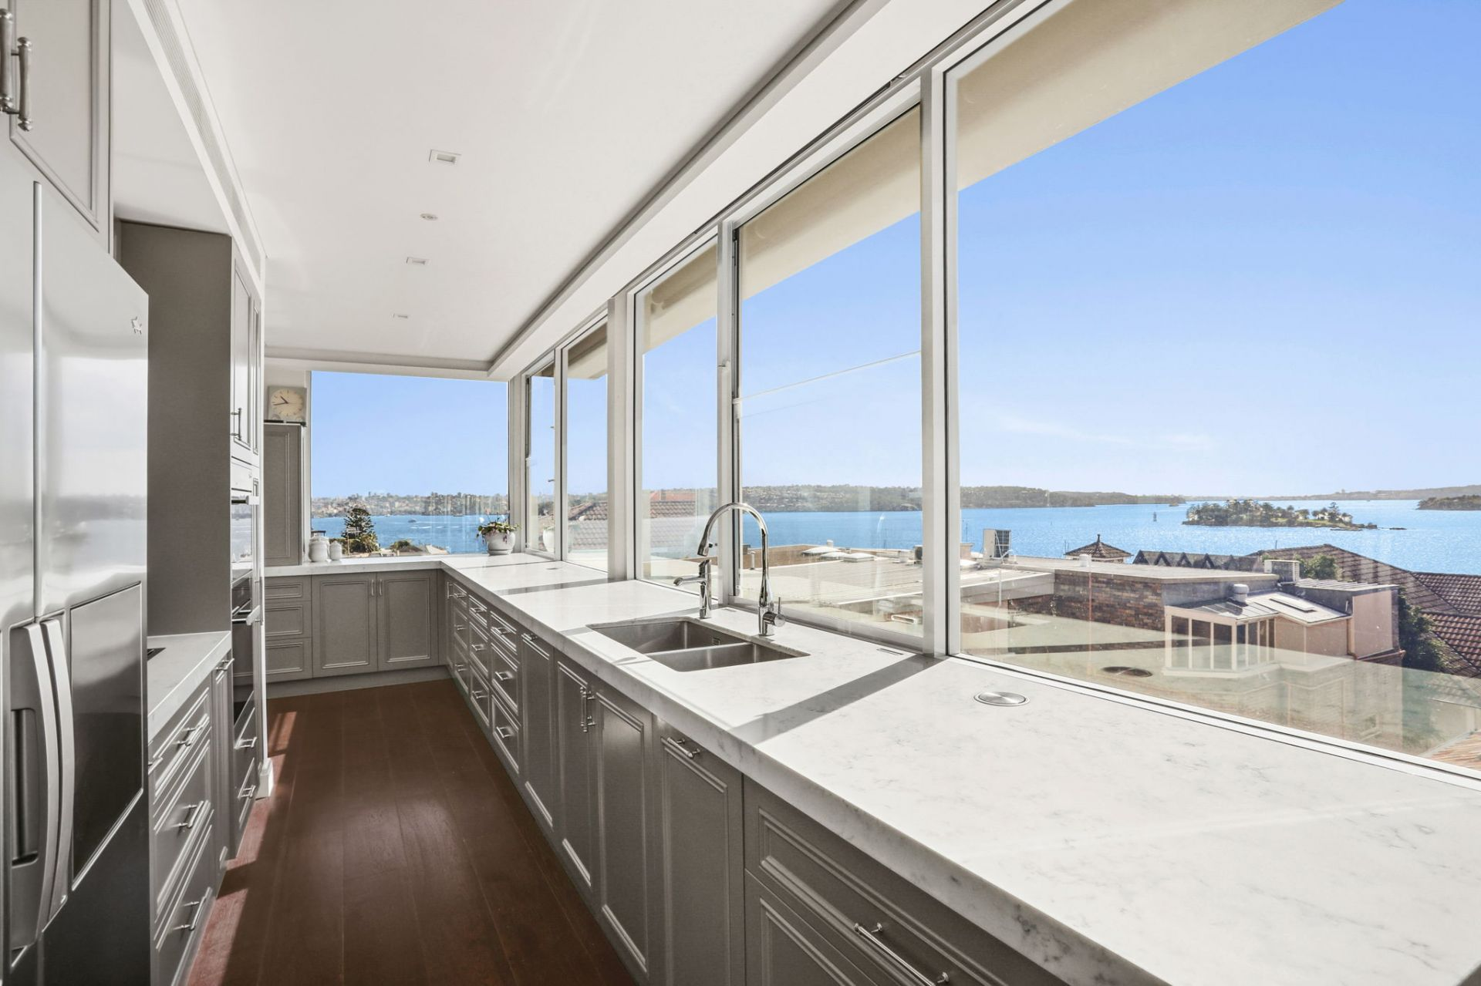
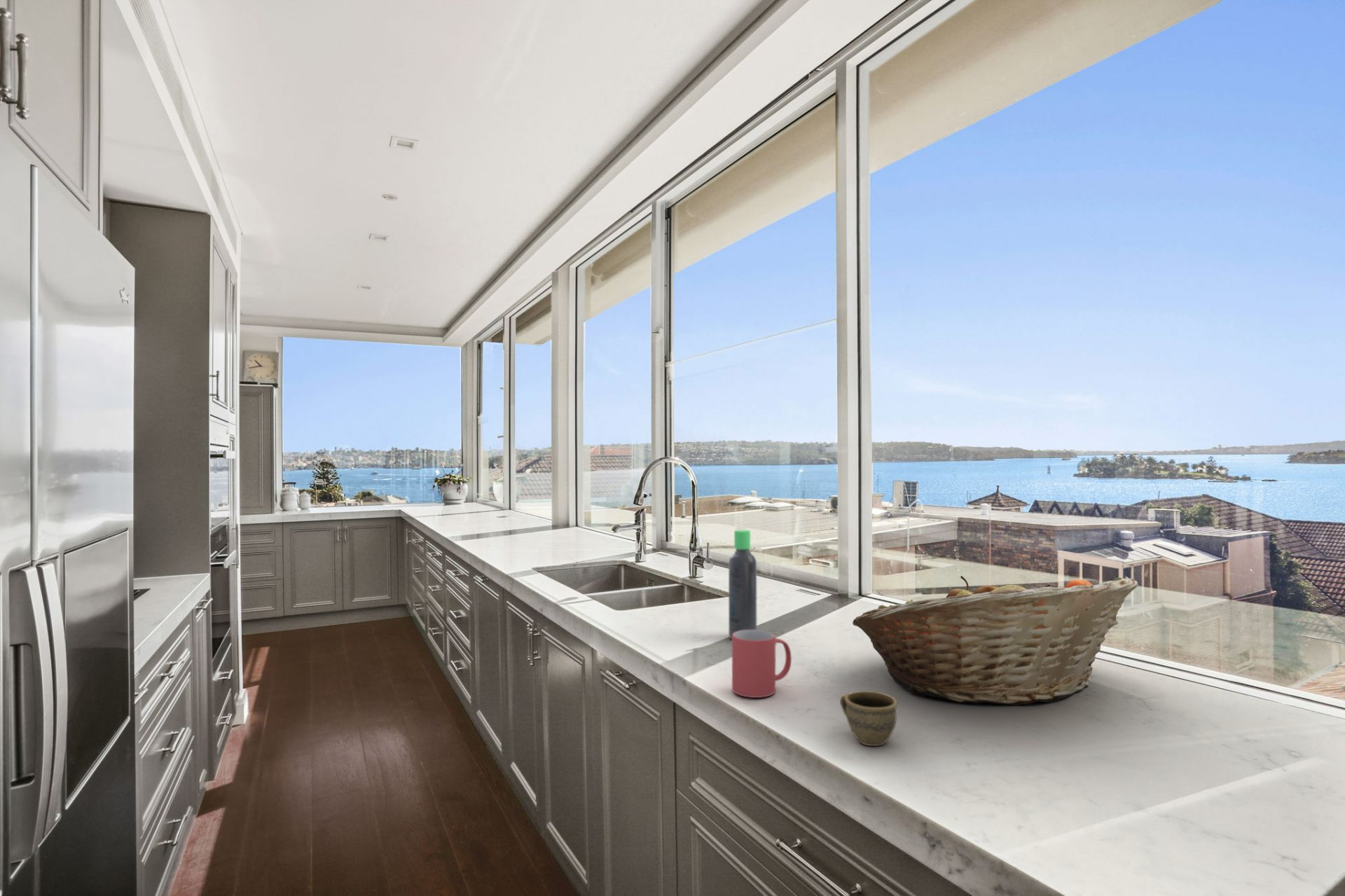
+ fruit basket (993, 625)
+ mug (762, 661)
+ cup (866, 716)
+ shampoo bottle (743, 584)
